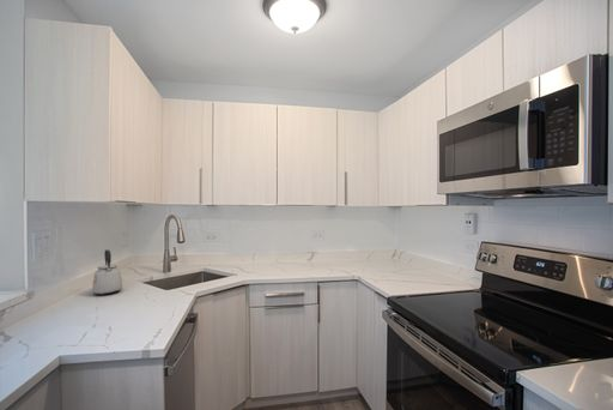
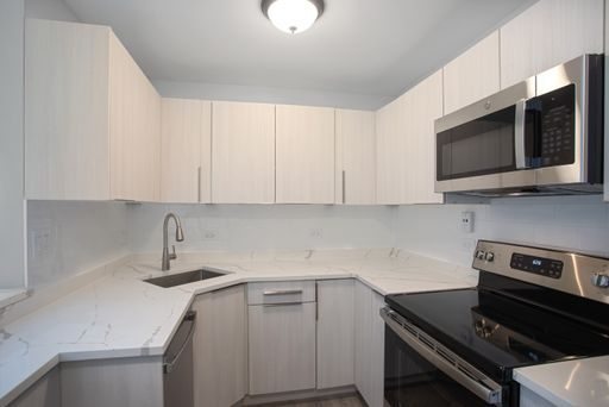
- kettle (107, 270)
